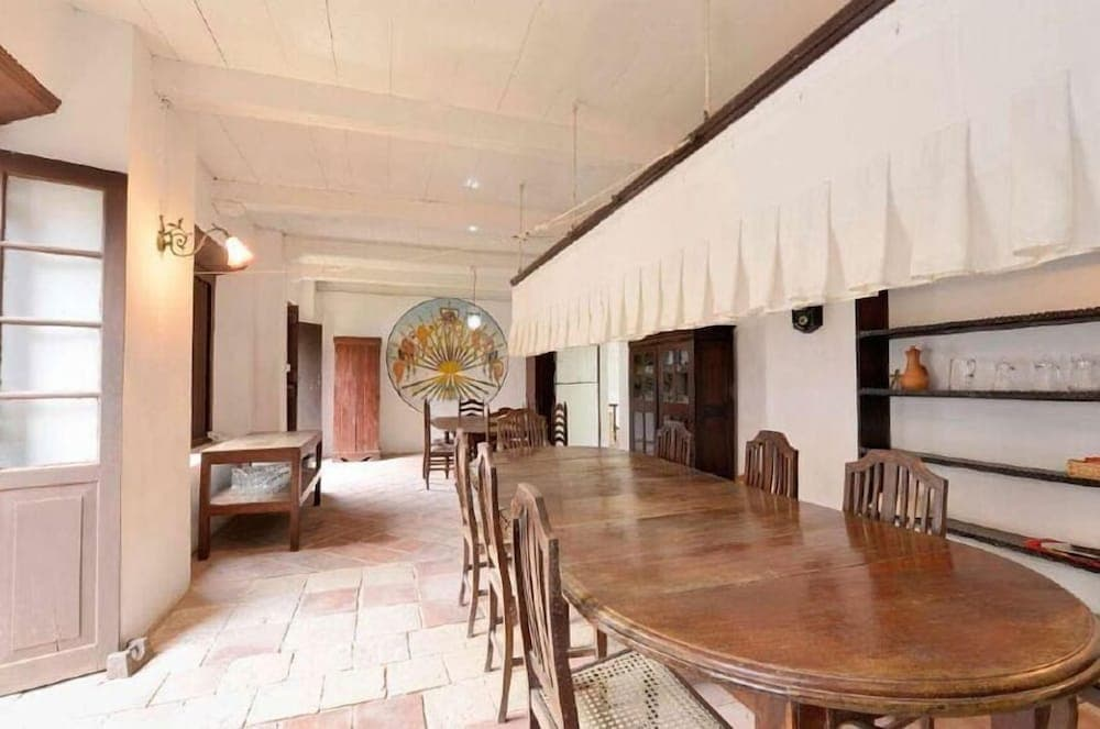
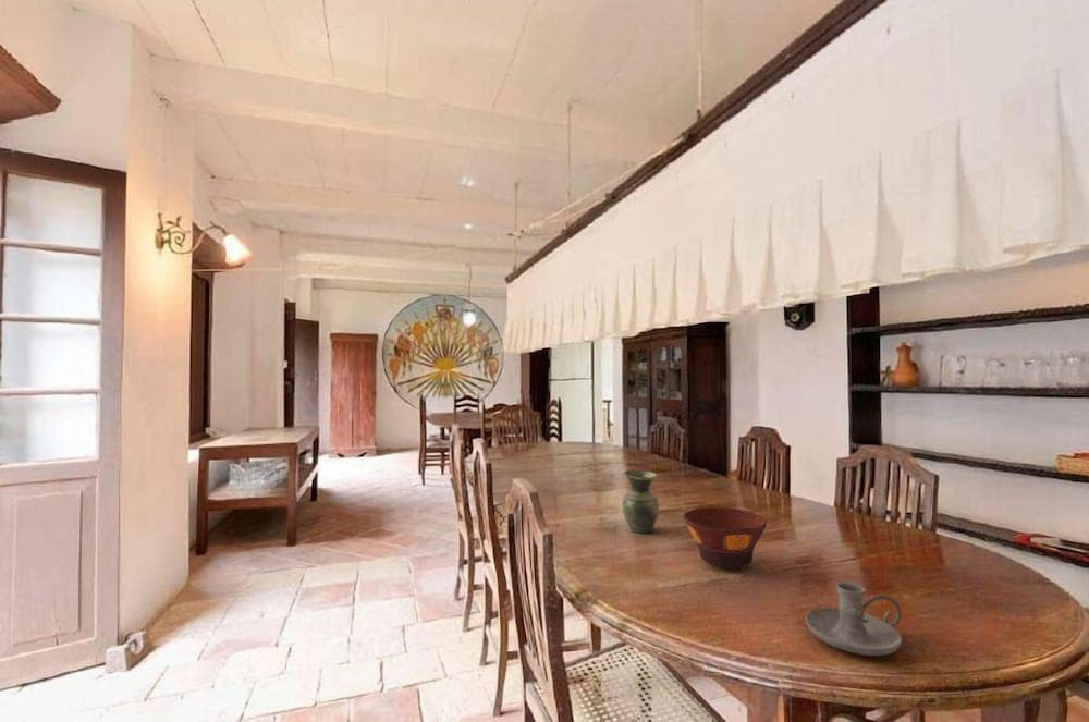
+ vase (640, 501)
+ candle holder (858, 612)
+ bowl (724, 540)
